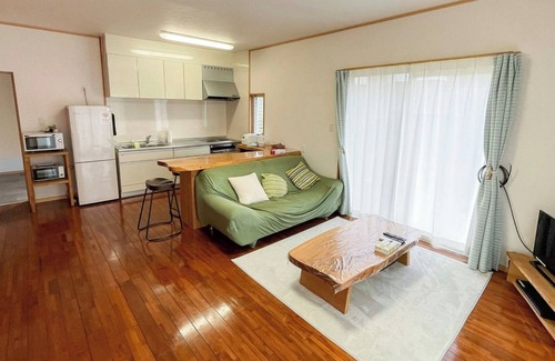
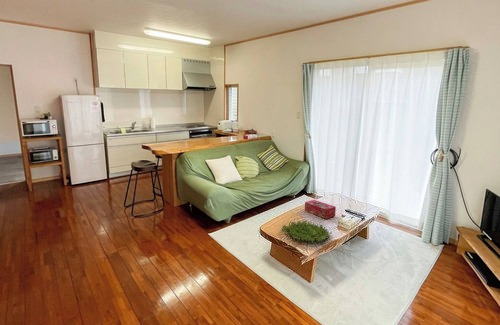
+ tissue box (319, 208)
+ plant (306, 230)
